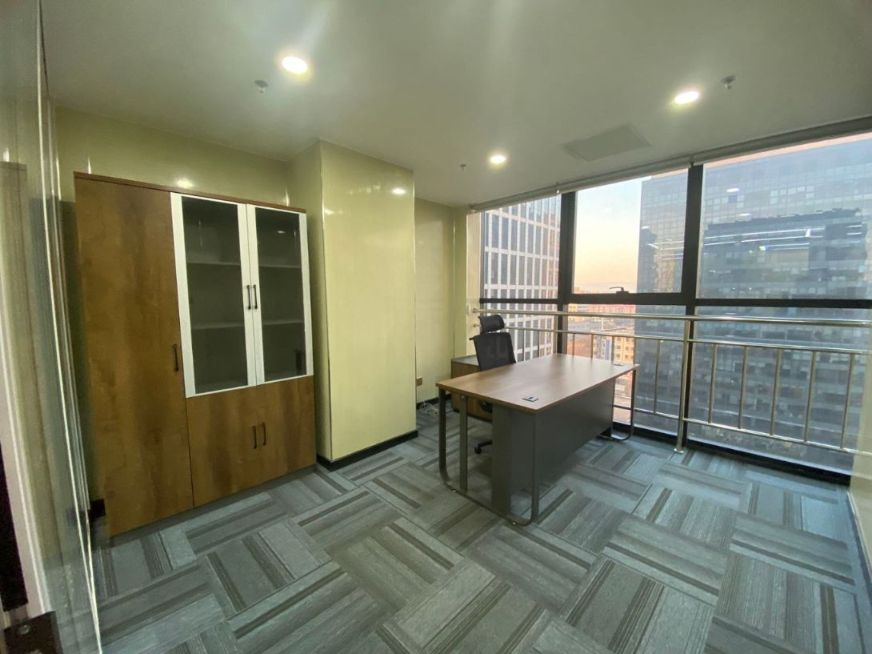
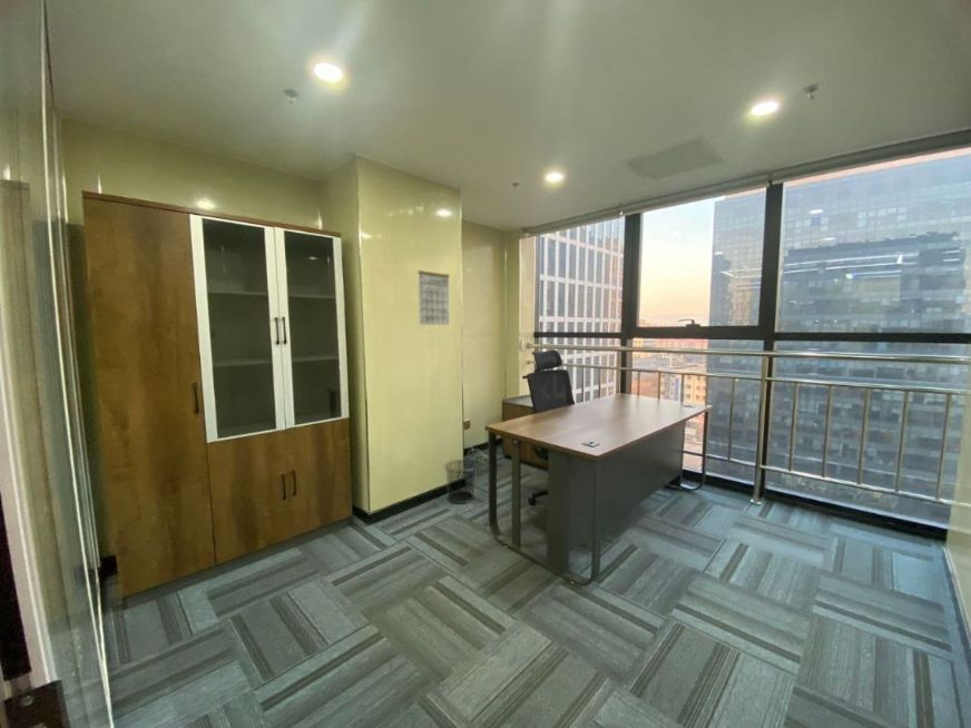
+ waste bin (461, 481)
+ calendar (434, 292)
